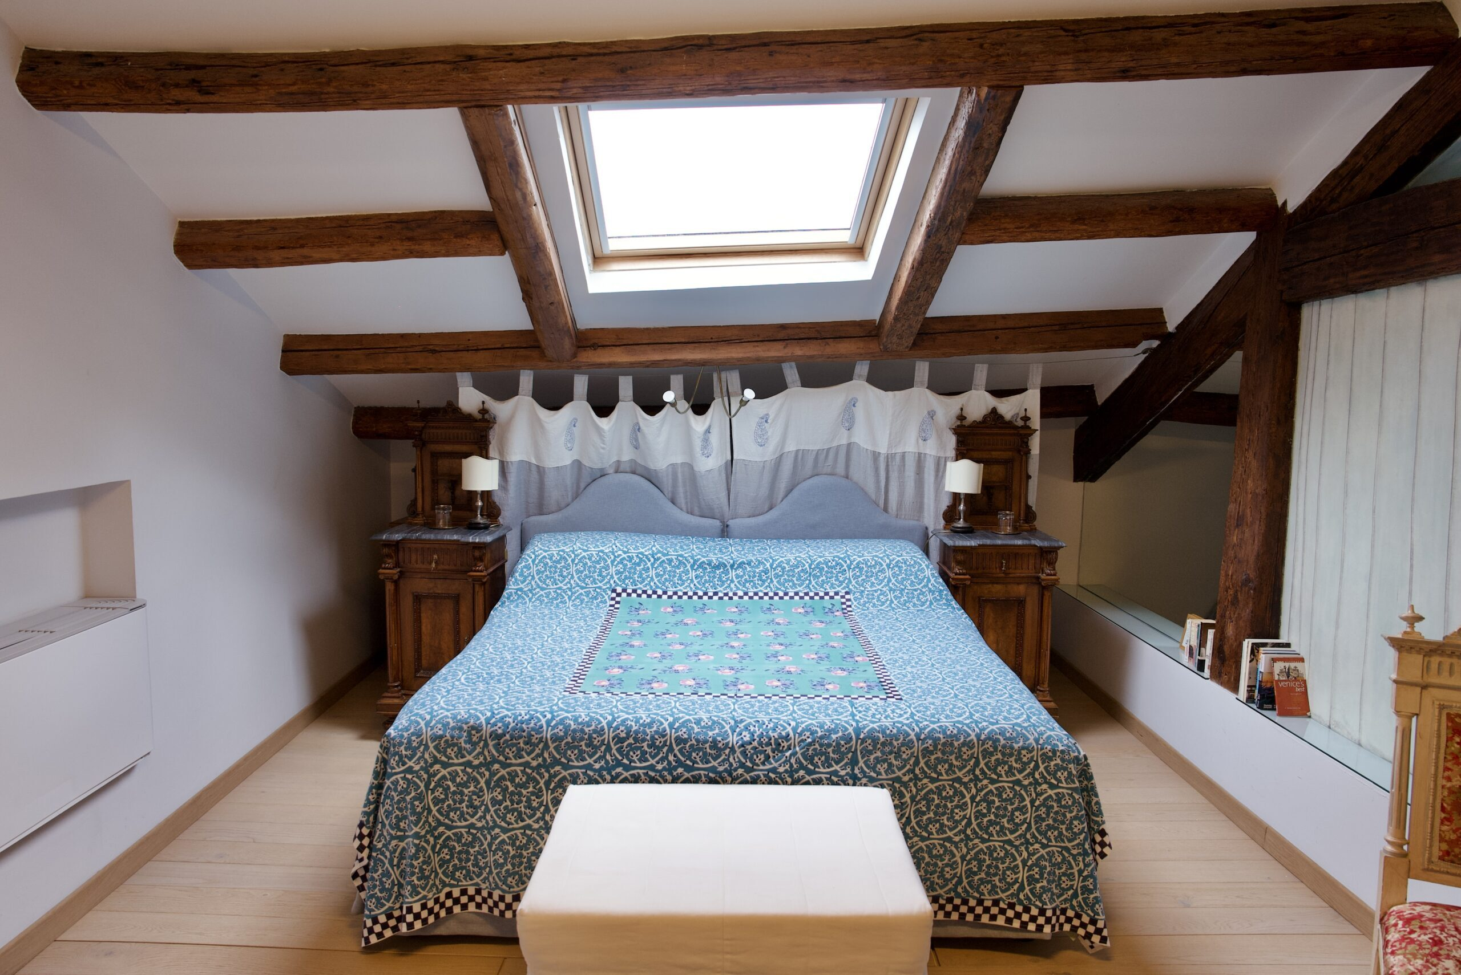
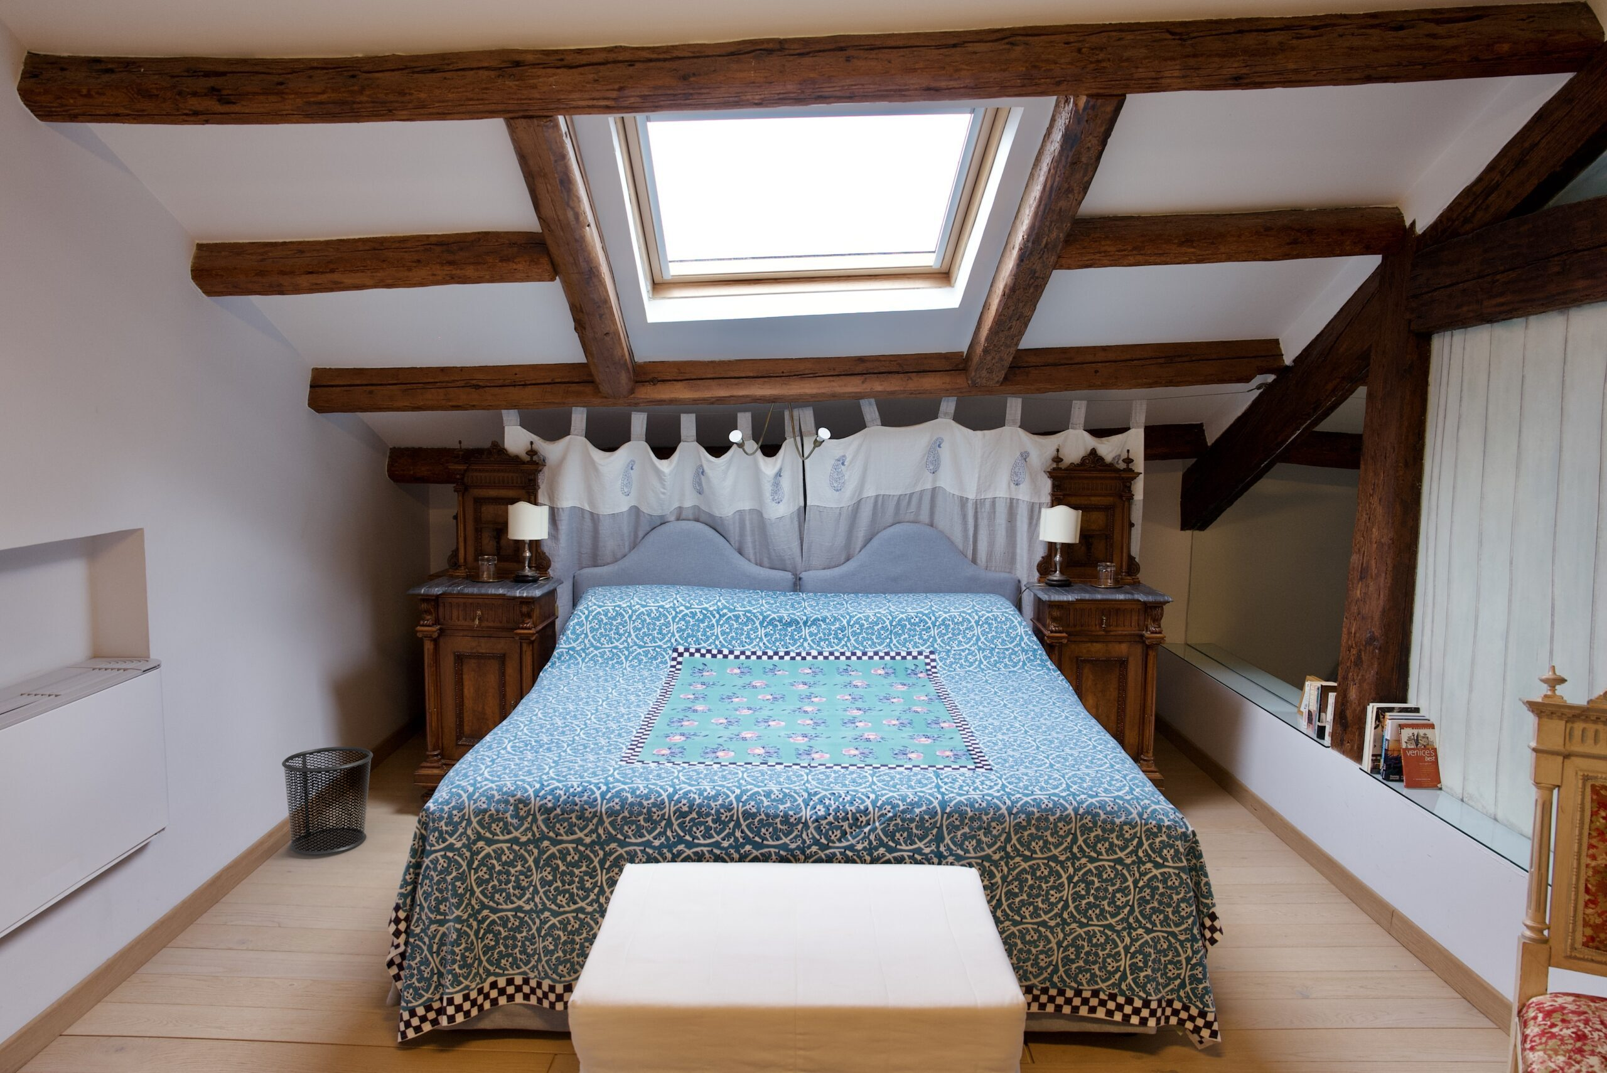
+ waste bin (328, 800)
